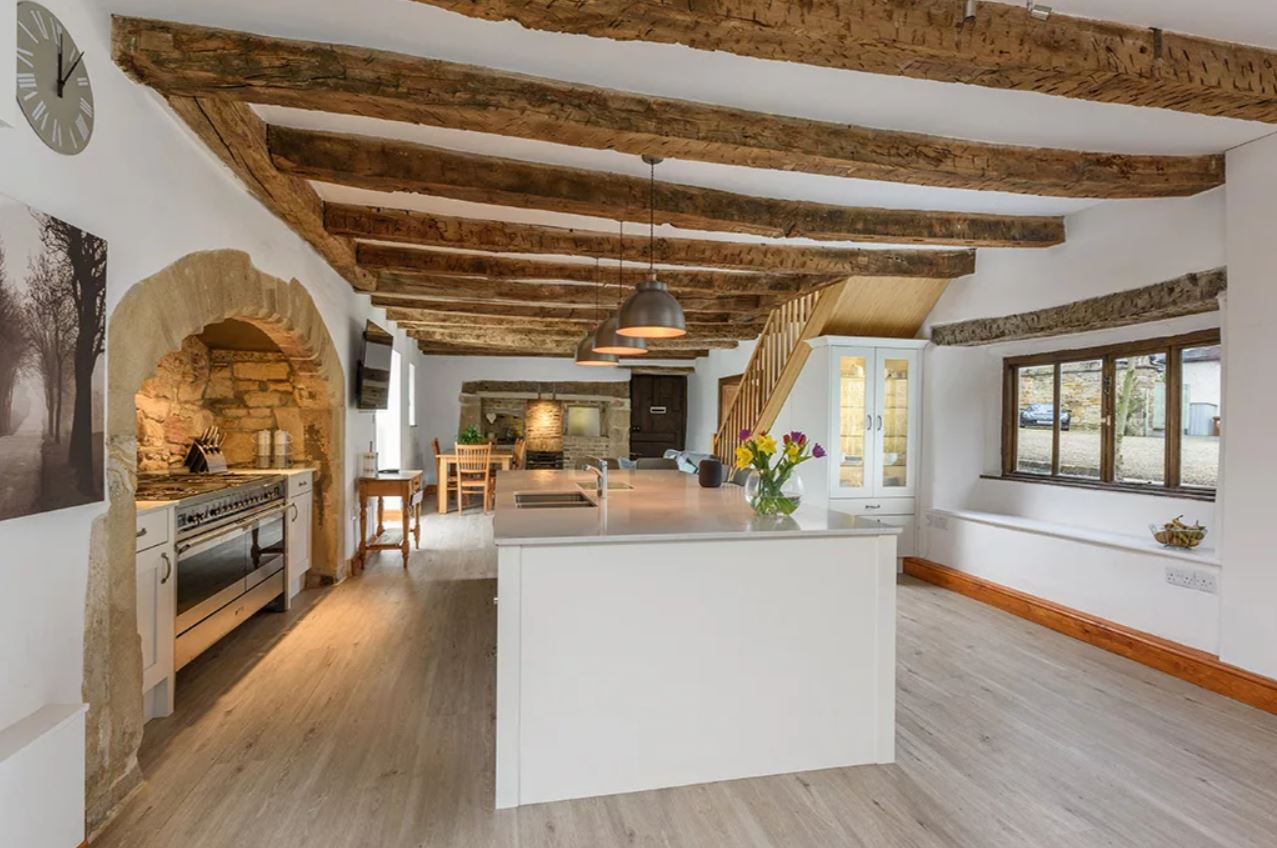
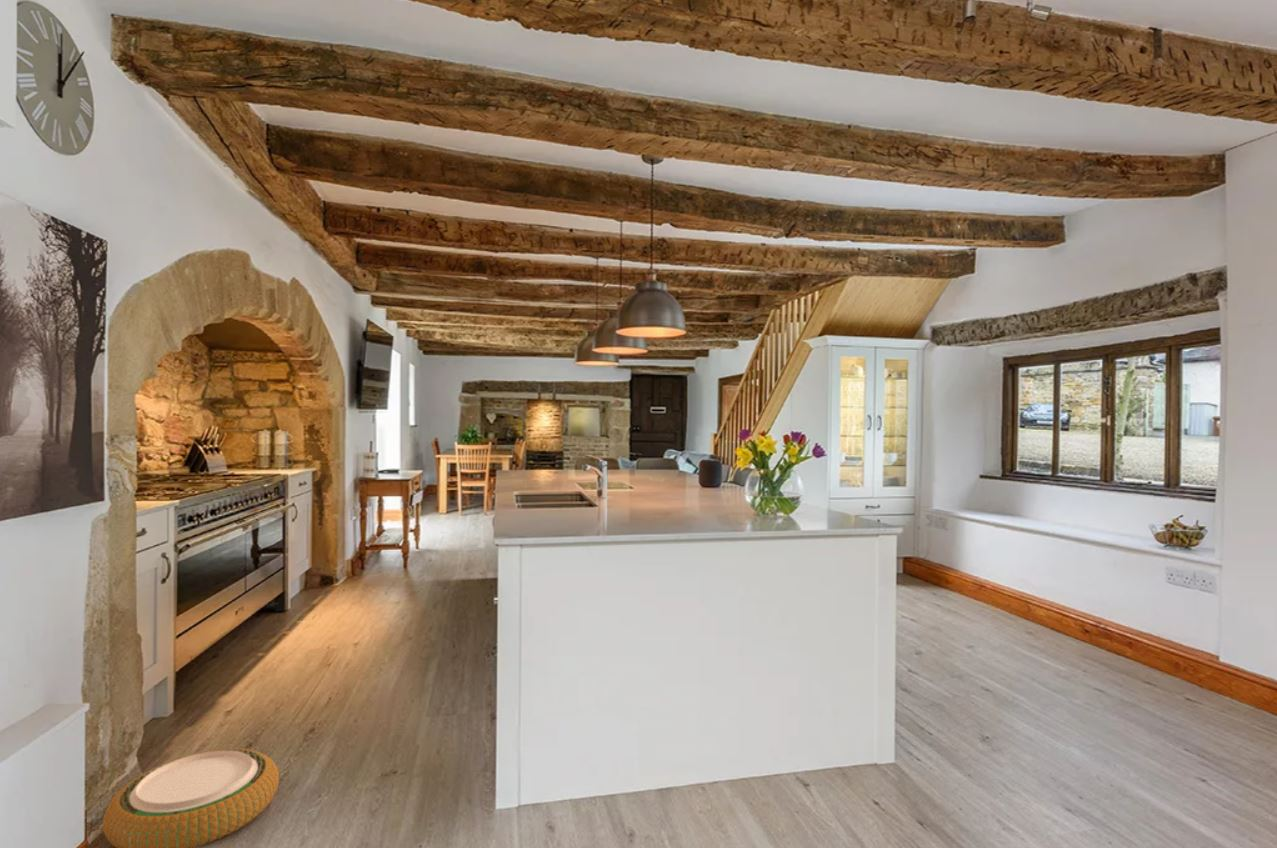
+ woven basket (196, 794)
